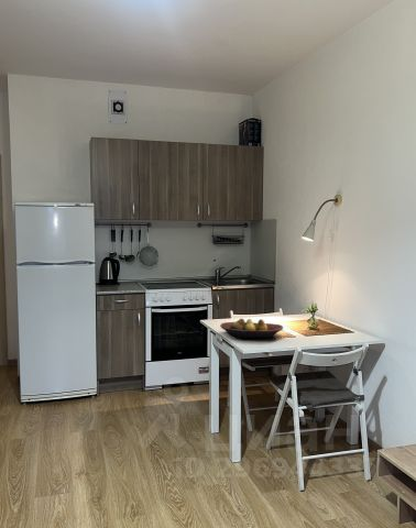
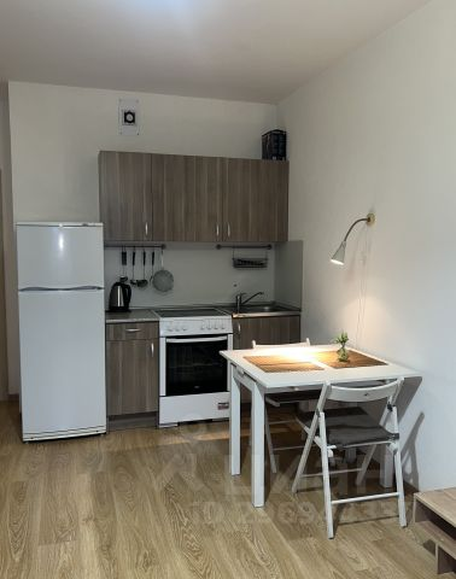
- fruit bowl (251, 327)
